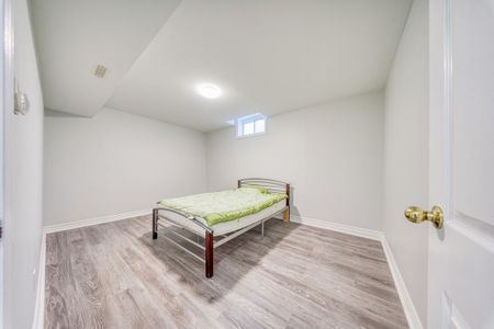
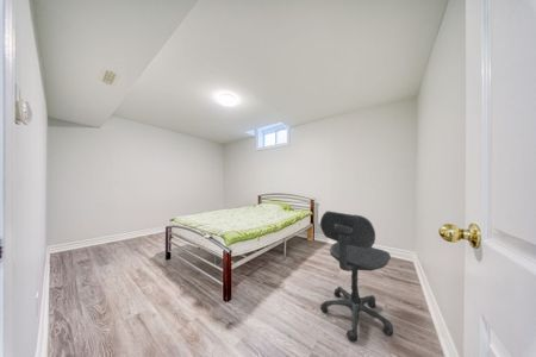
+ office chair (355, 263)
